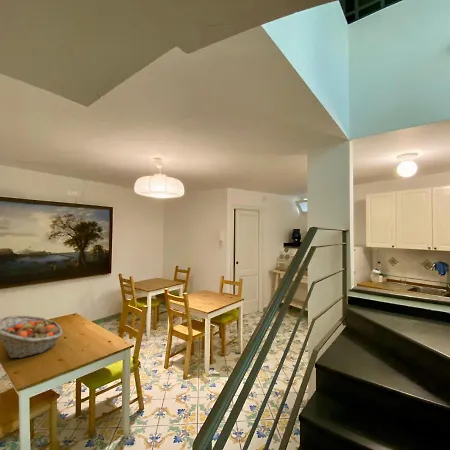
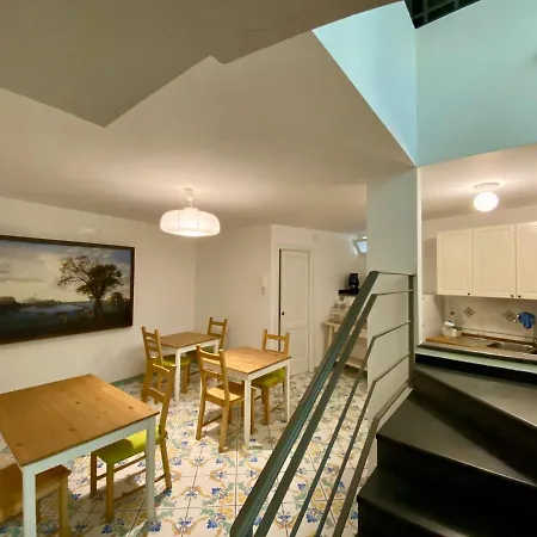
- fruit basket (30, 332)
